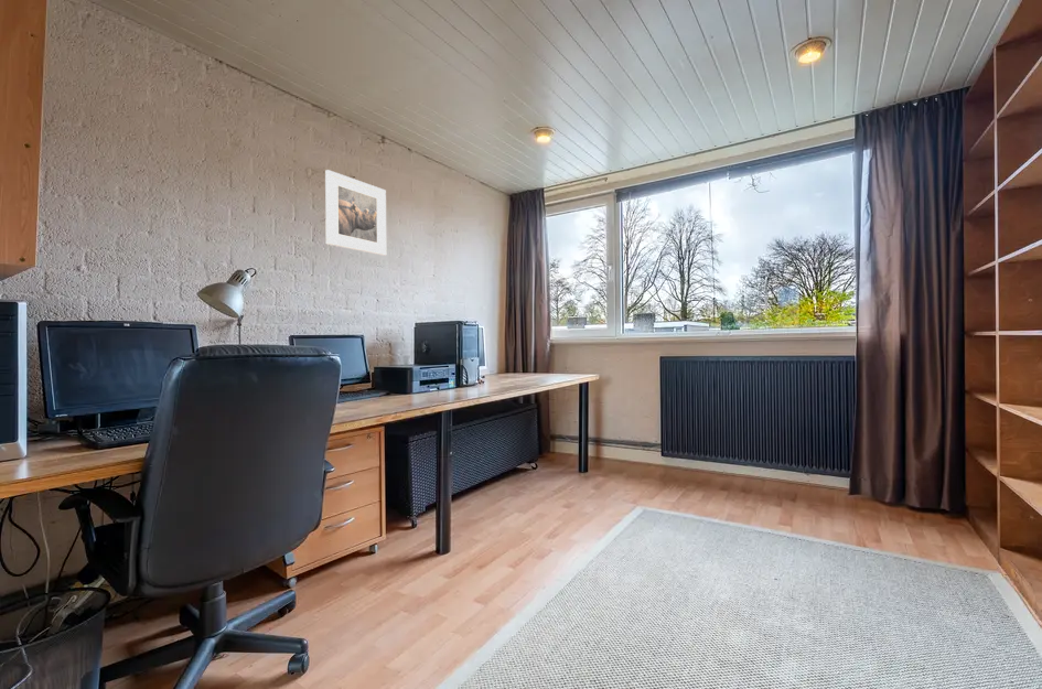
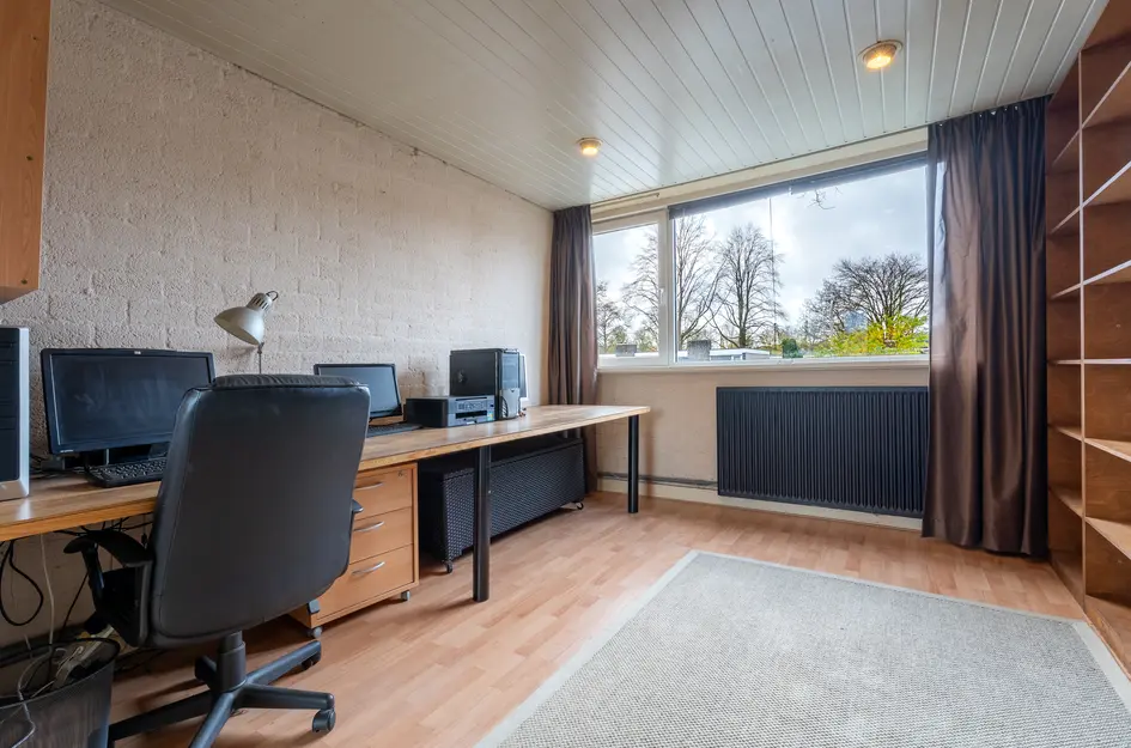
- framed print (357, 215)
